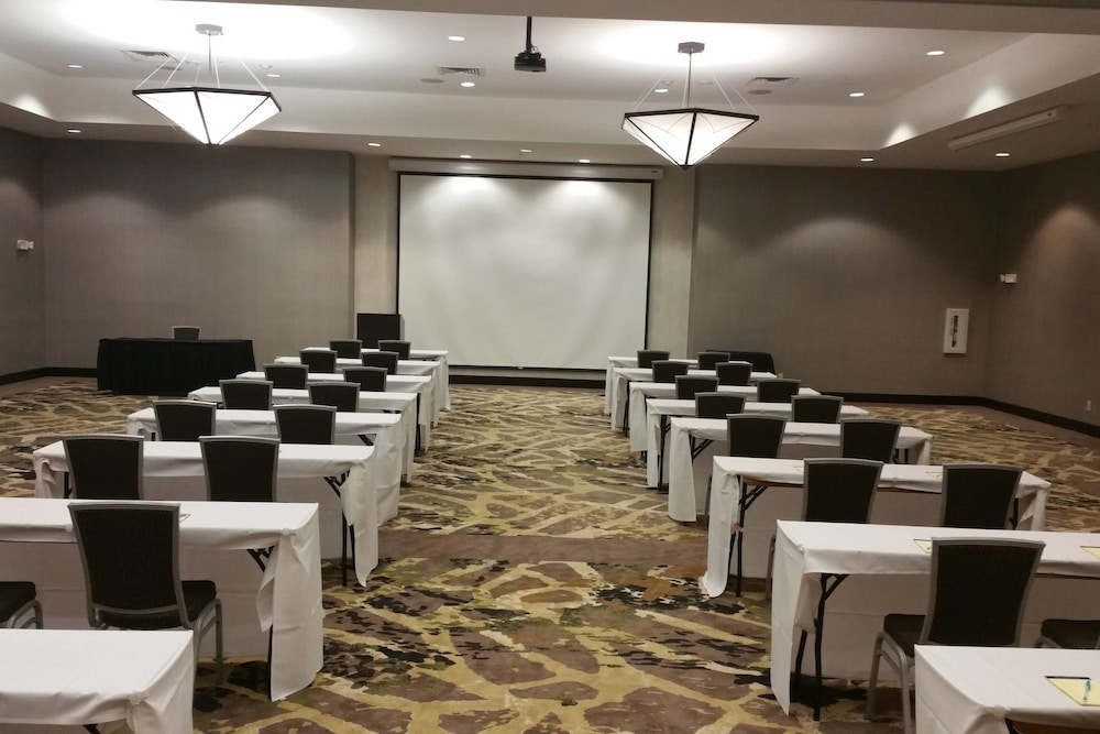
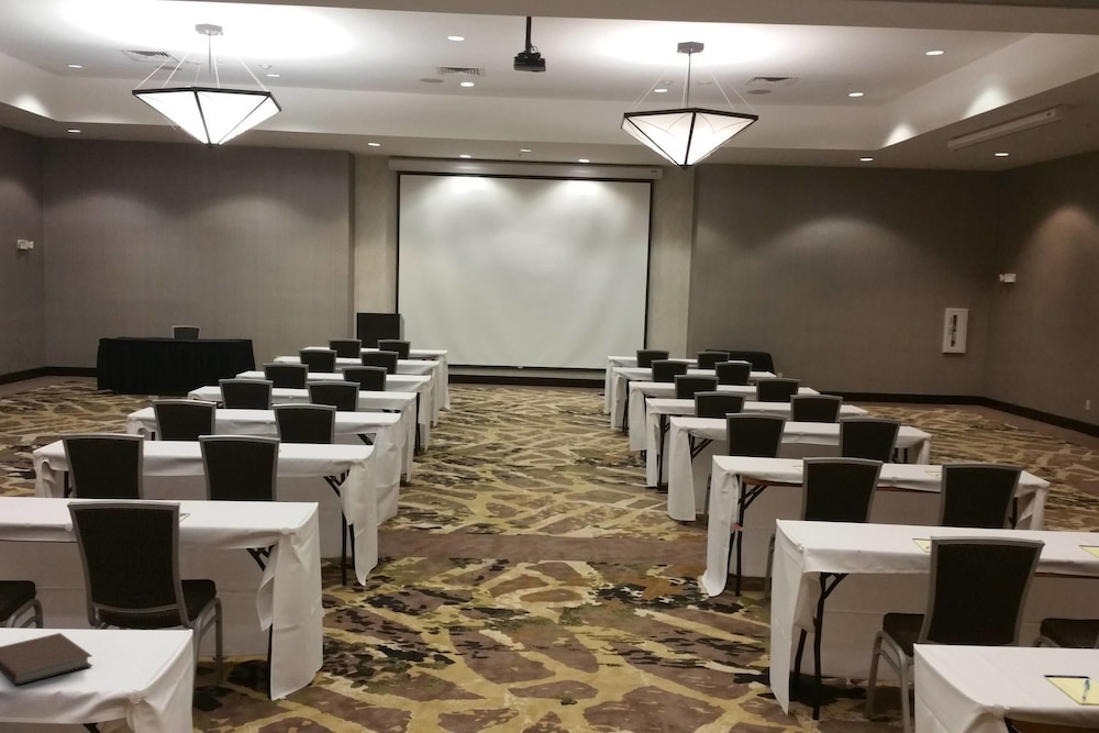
+ notebook (38, 657)
